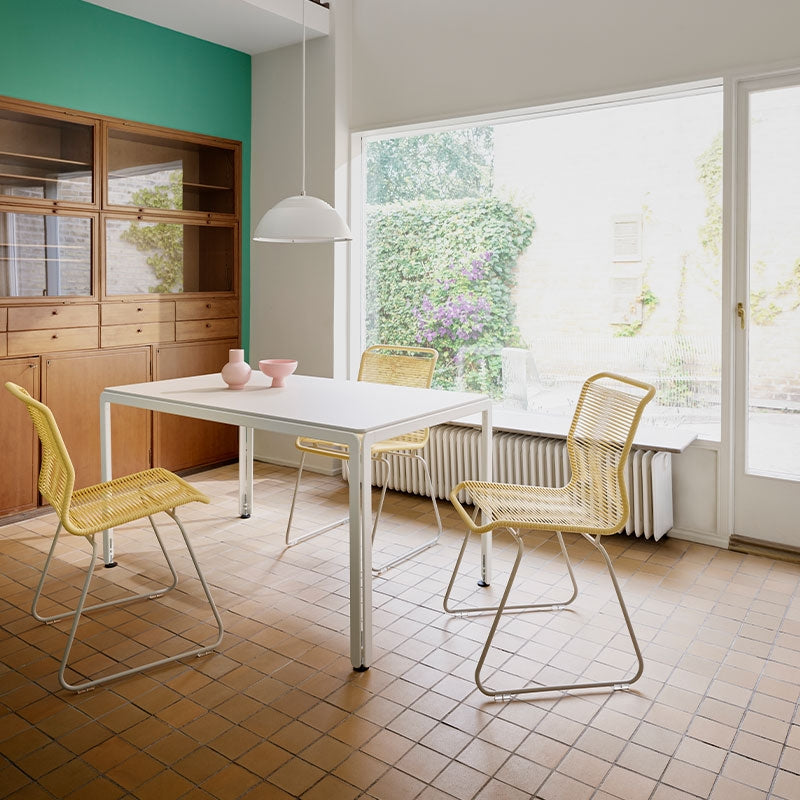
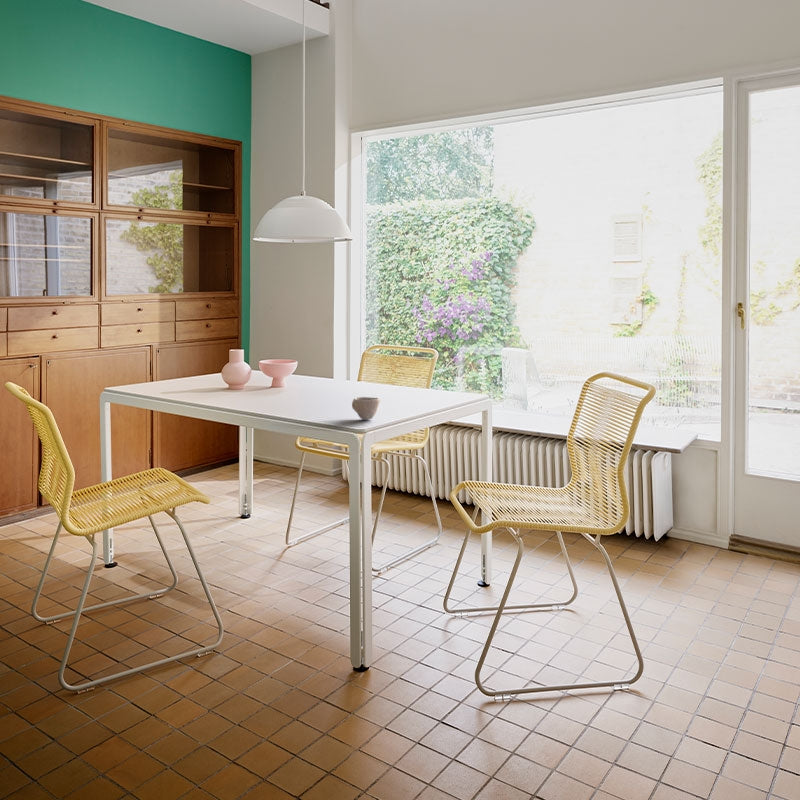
+ cup (363, 408)
